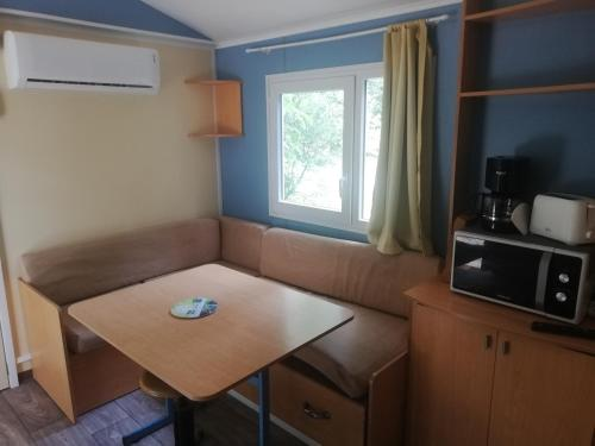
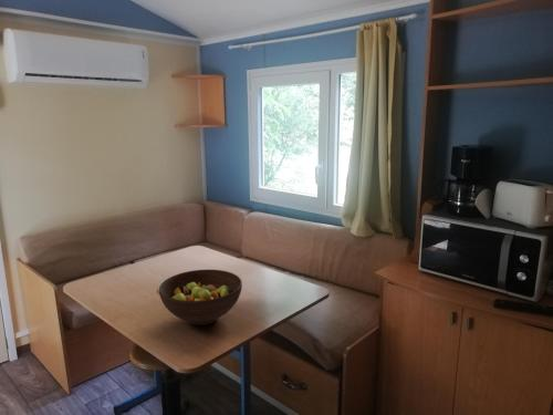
+ fruit bowl (201, 301)
